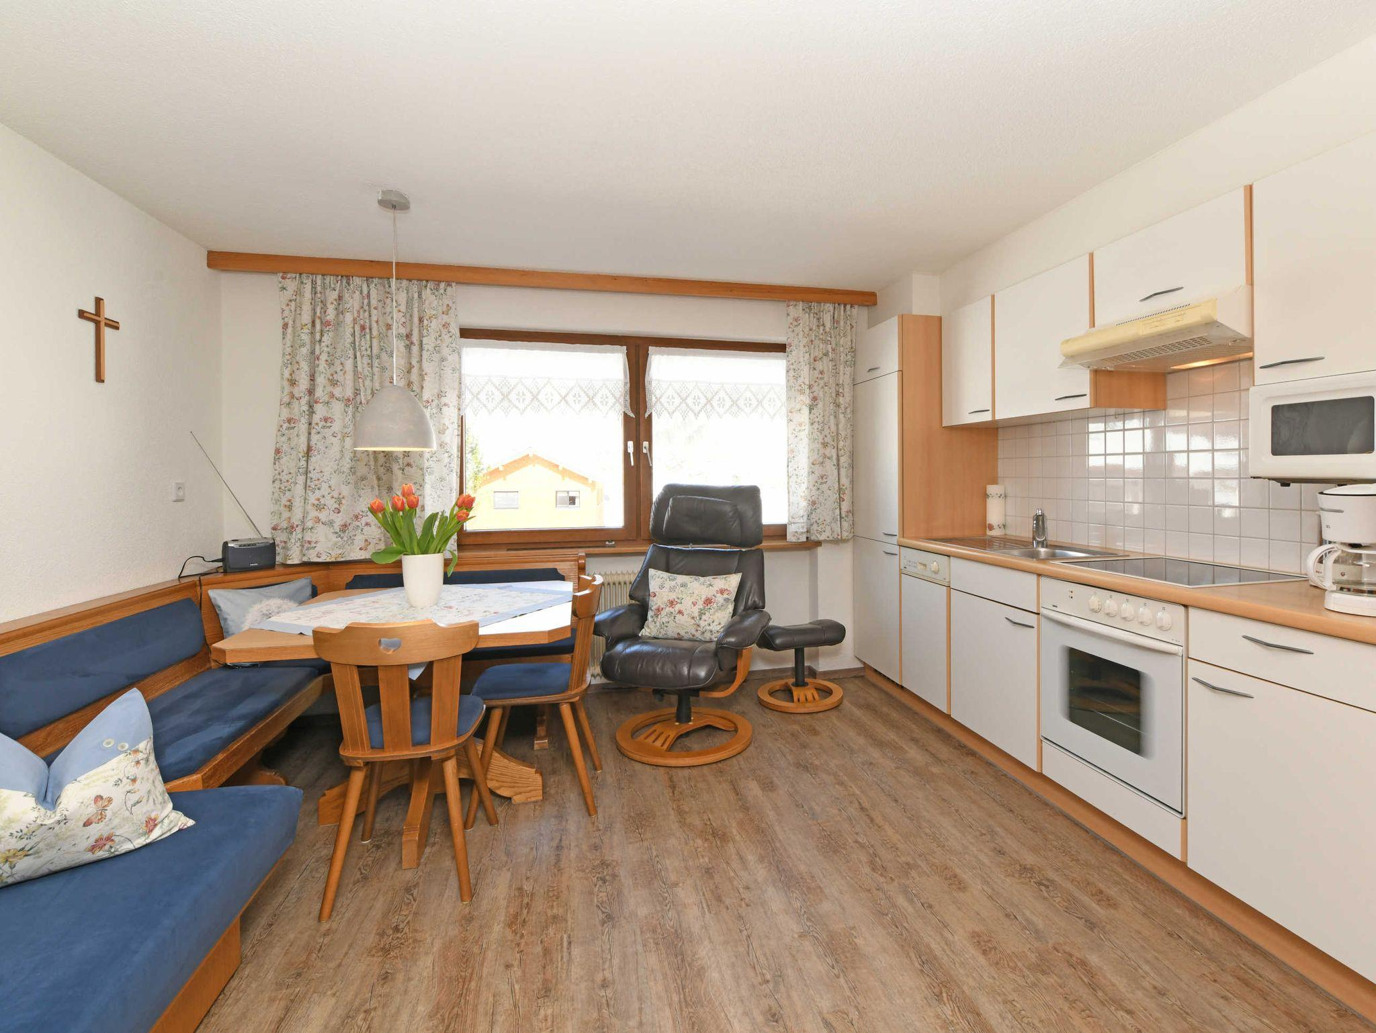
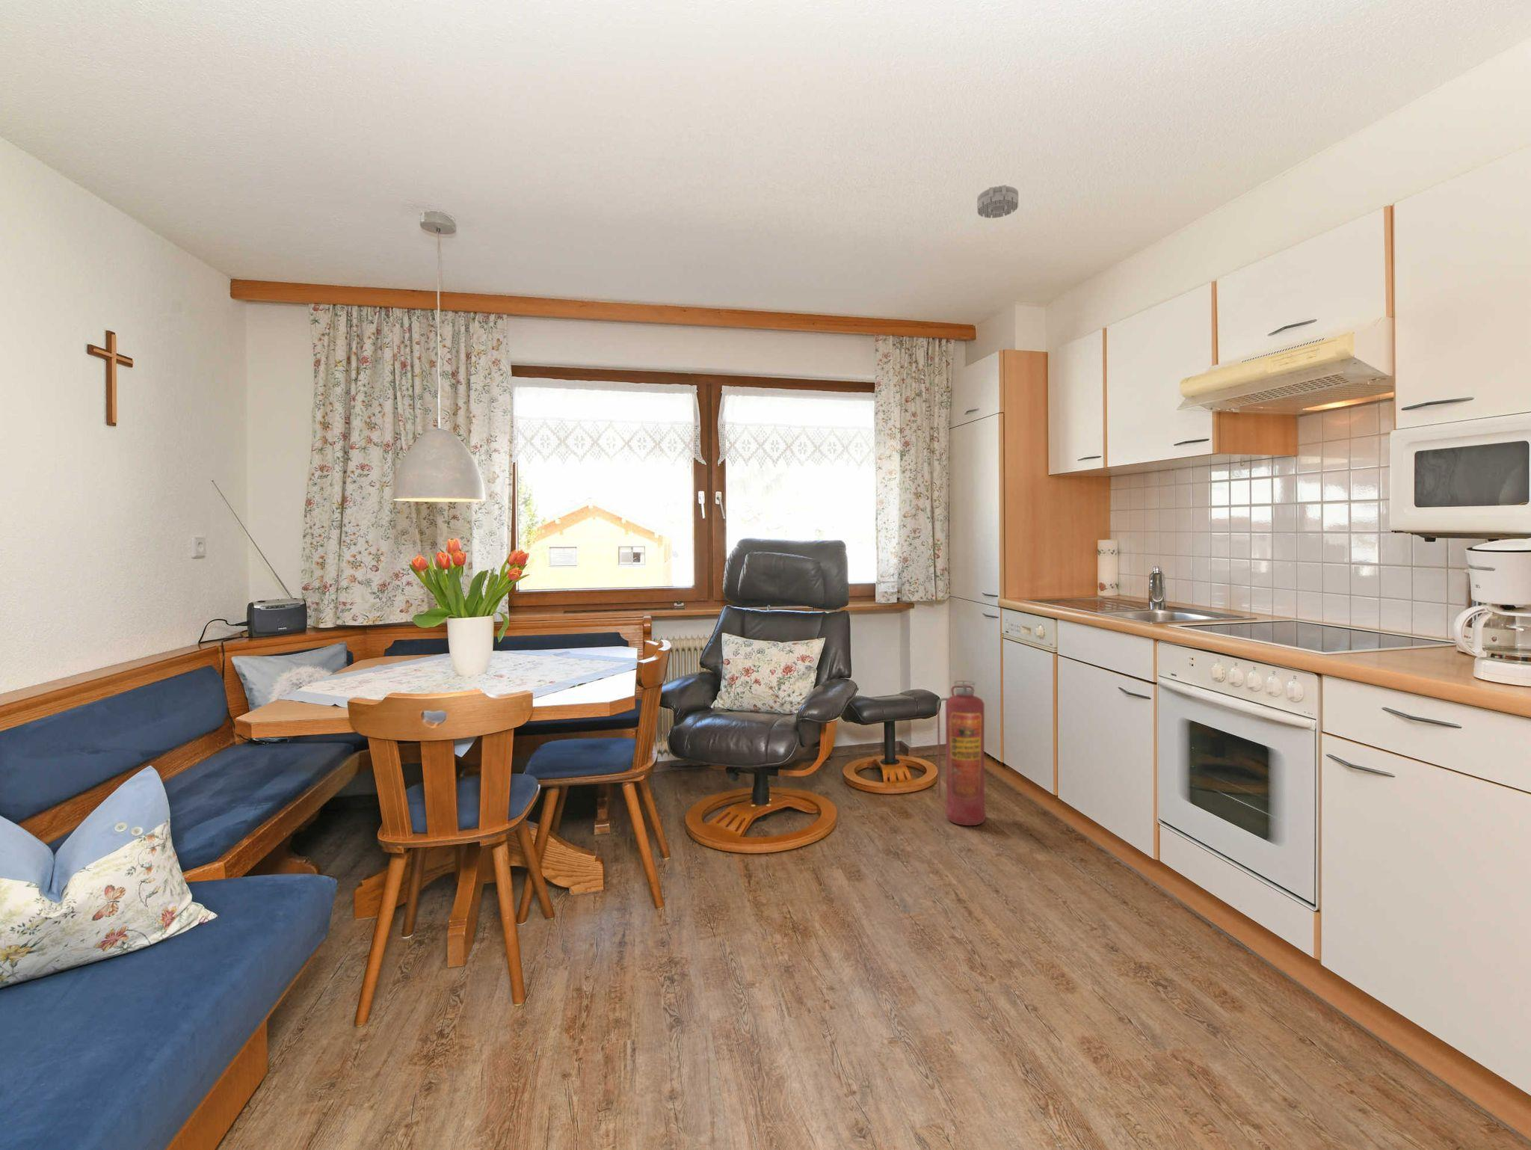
+ fire extinguisher (961, 749)
+ smoke detector (997, 202)
